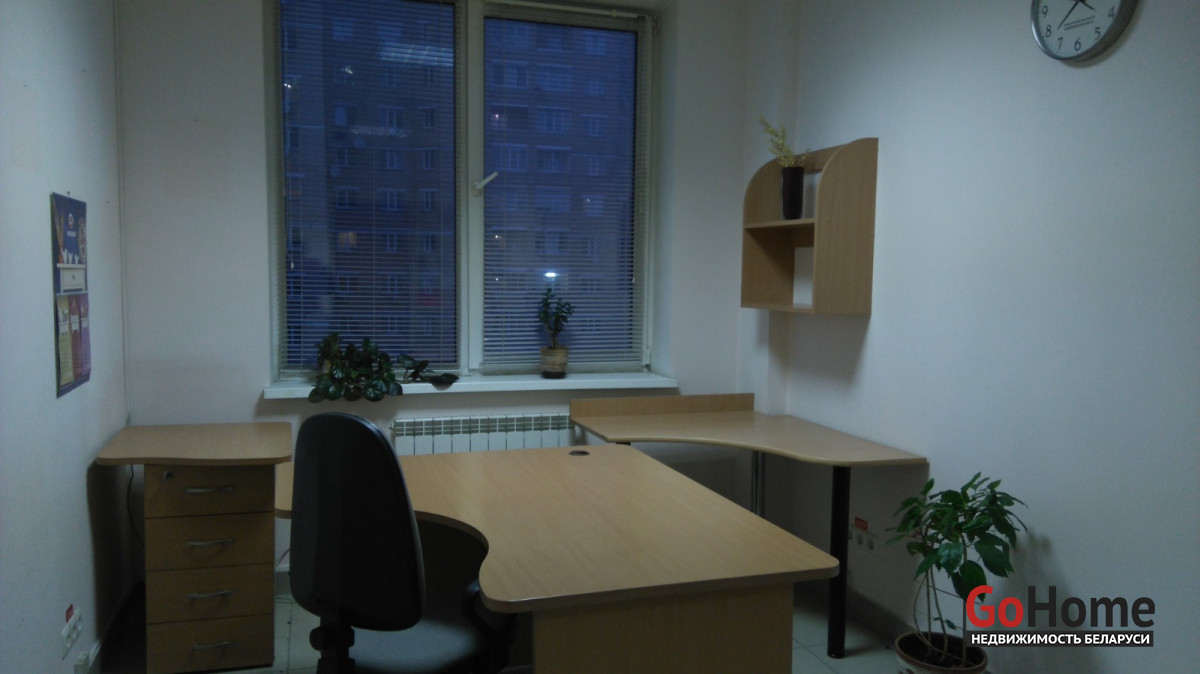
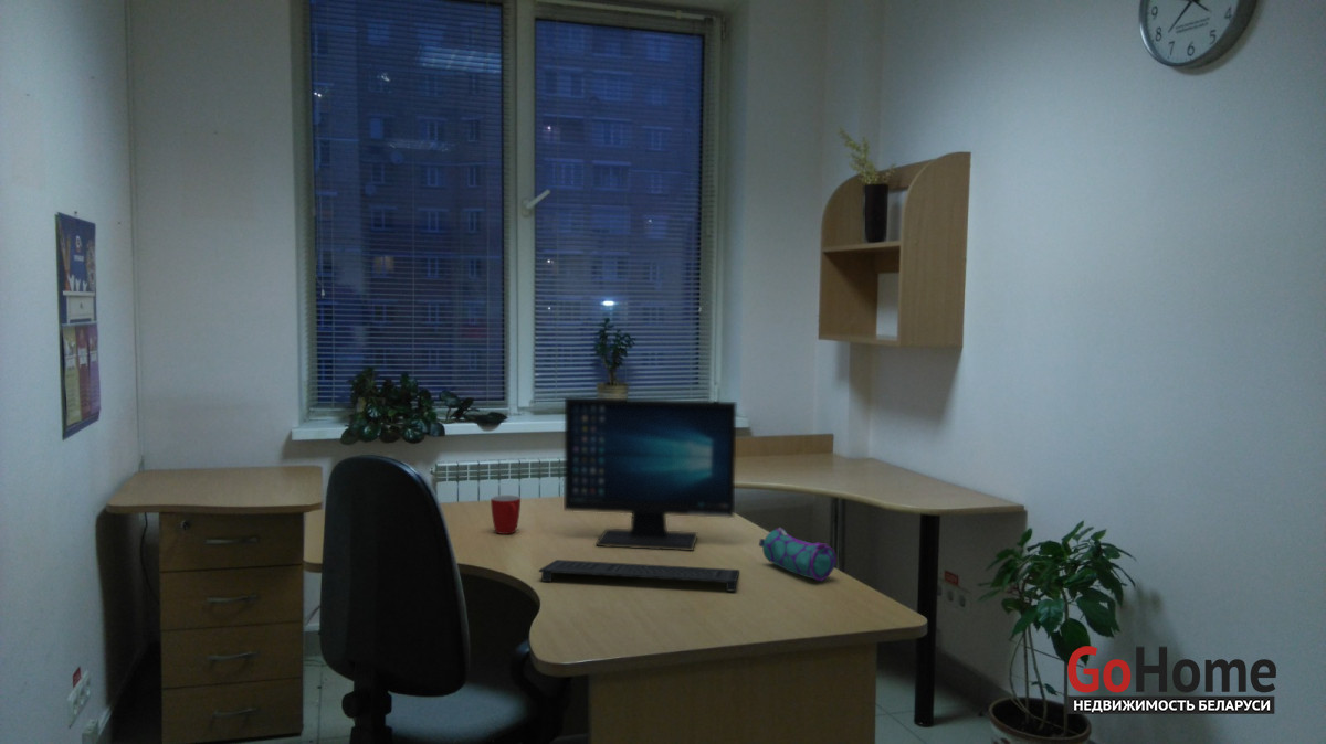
+ computer monitor (649, 470)
+ mug (507, 516)
+ pencil case (797, 553)
+ keyboard (641, 571)
